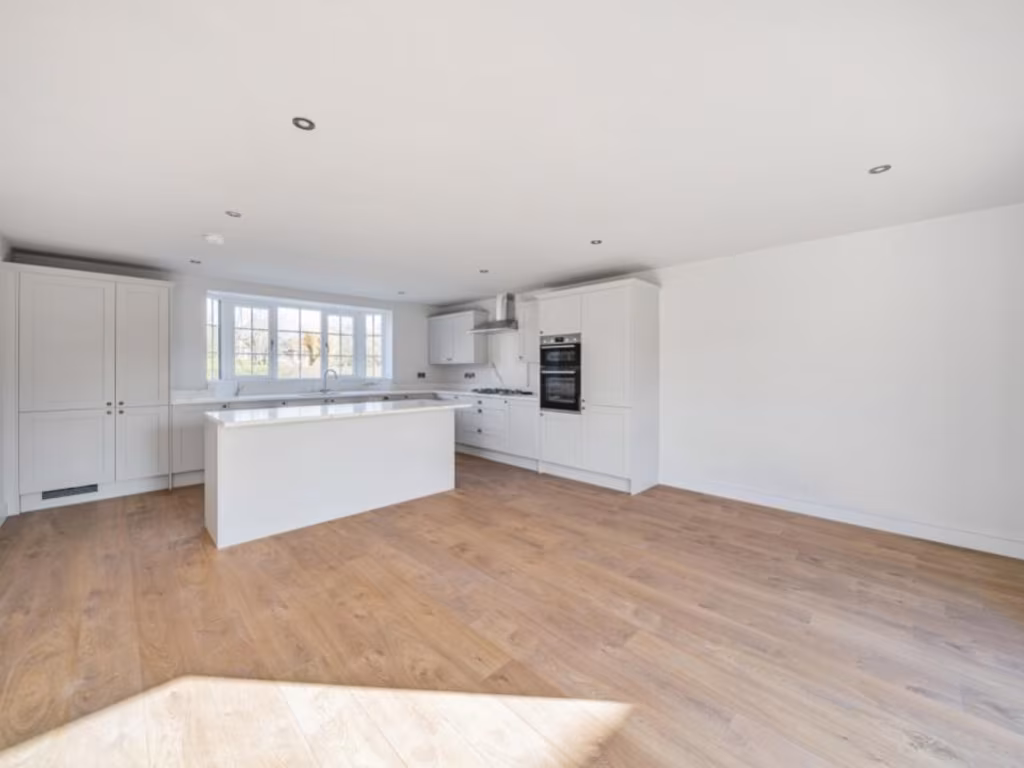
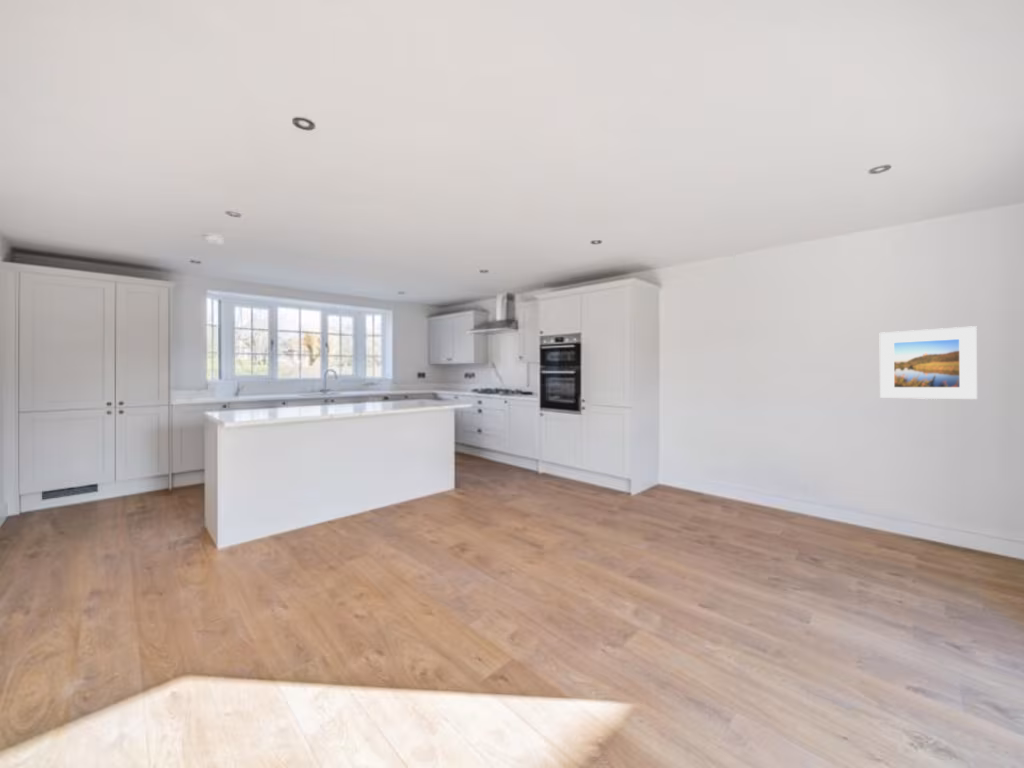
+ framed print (925, 364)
